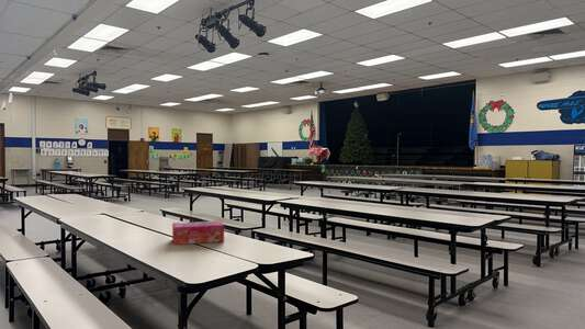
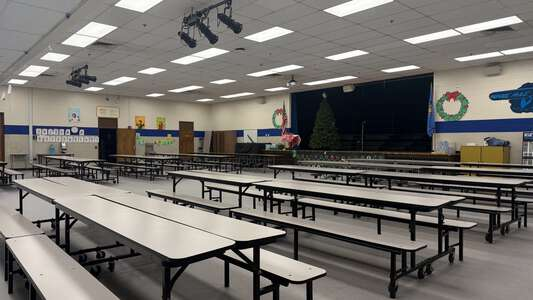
- tissue box (198, 231)
